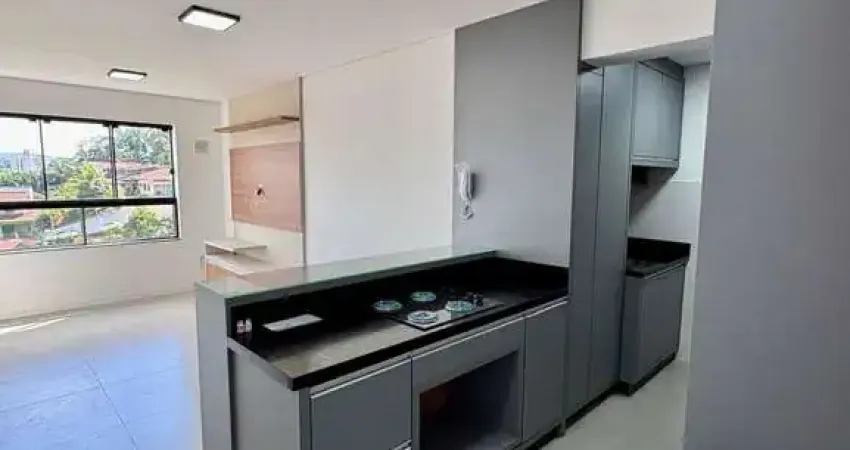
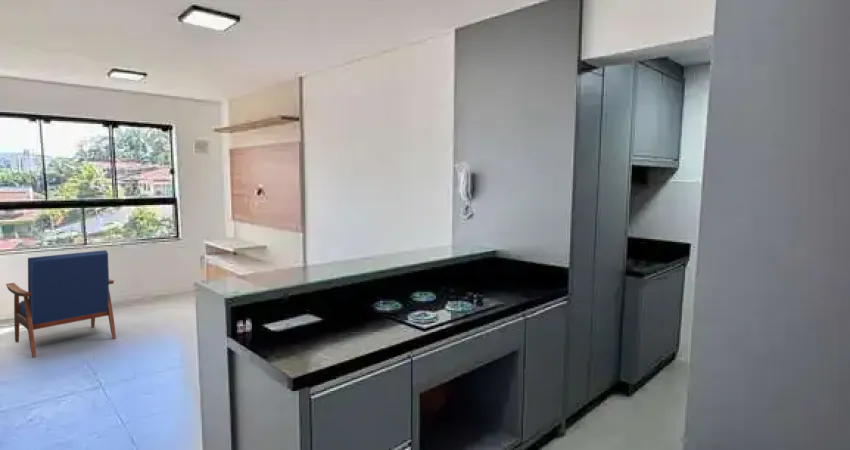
+ armchair (63, 296)
